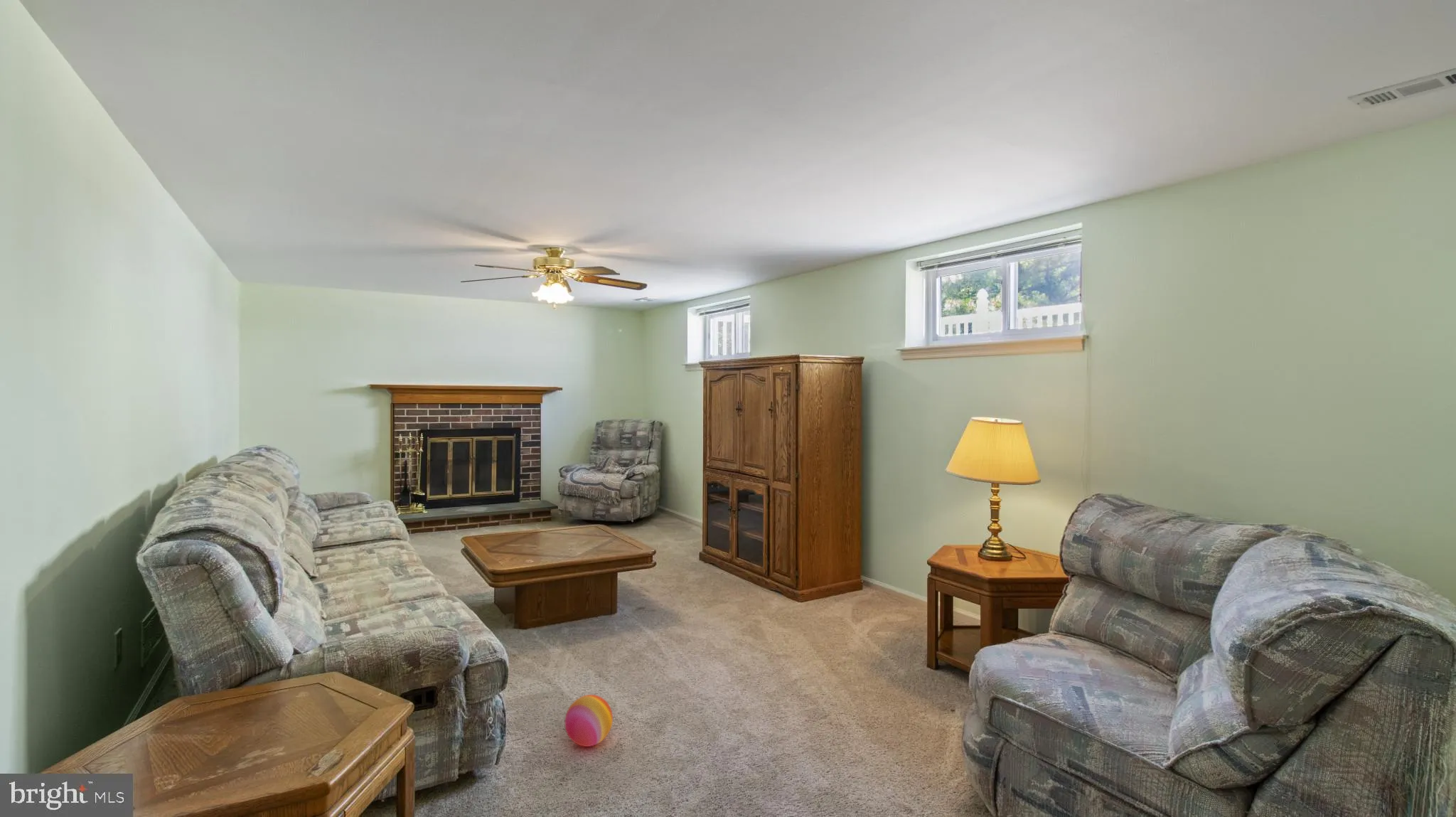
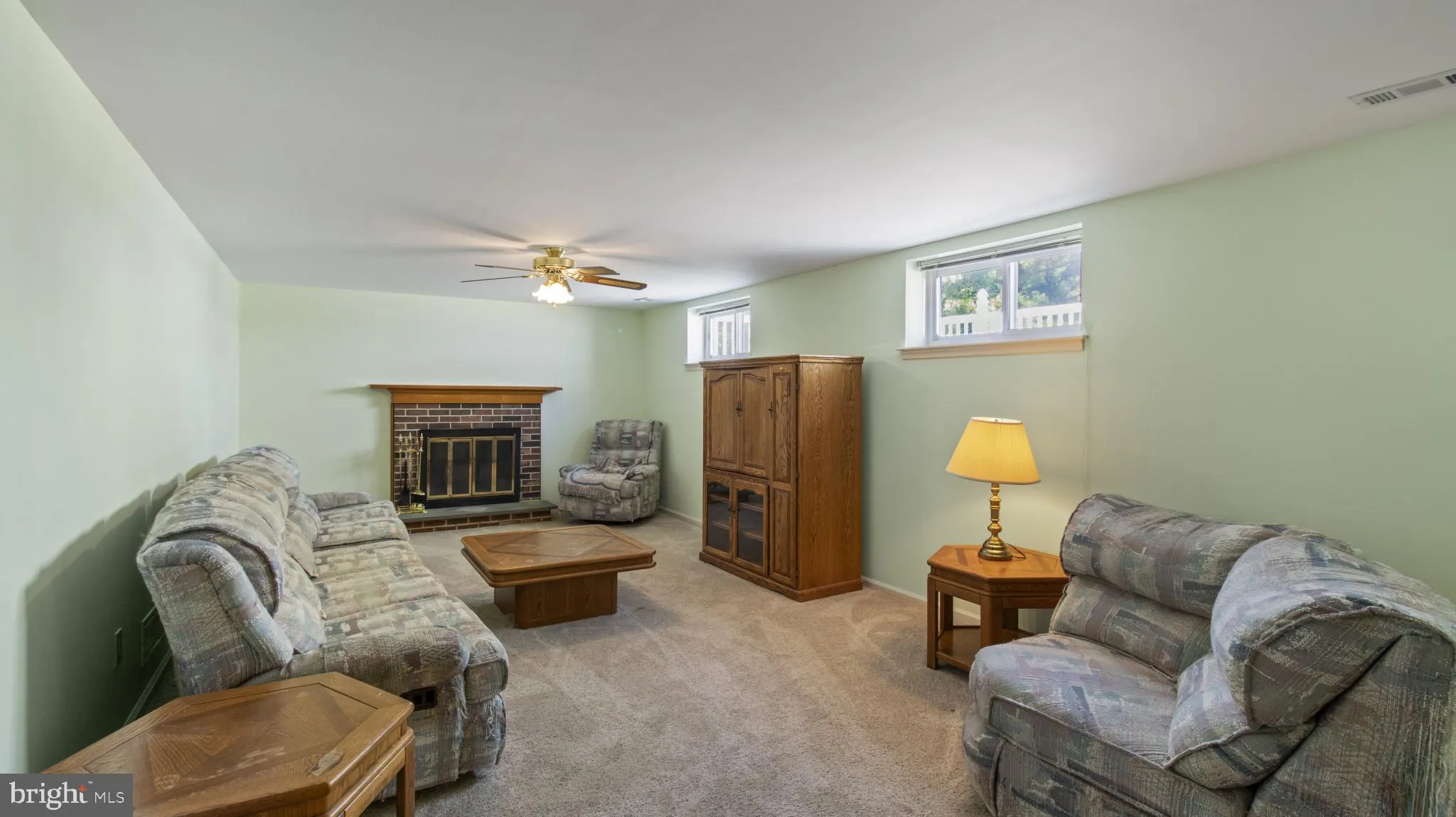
- ball (589, 720)
